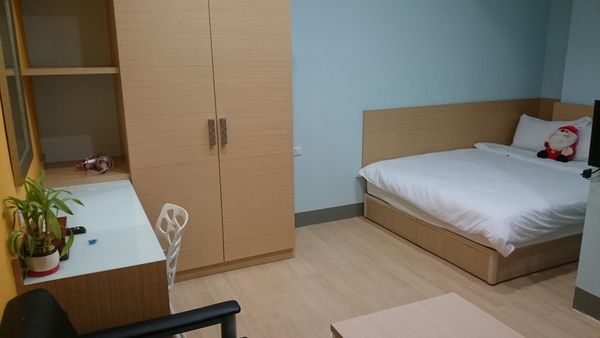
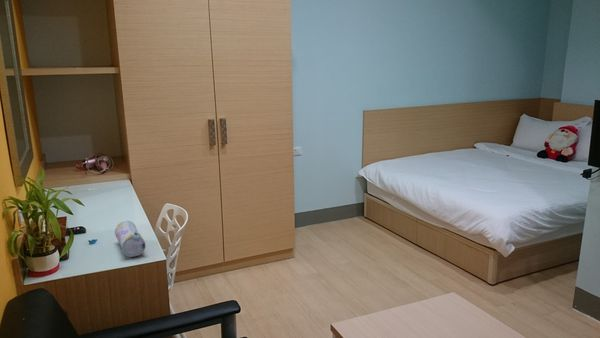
+ pencil case (129, 237)
